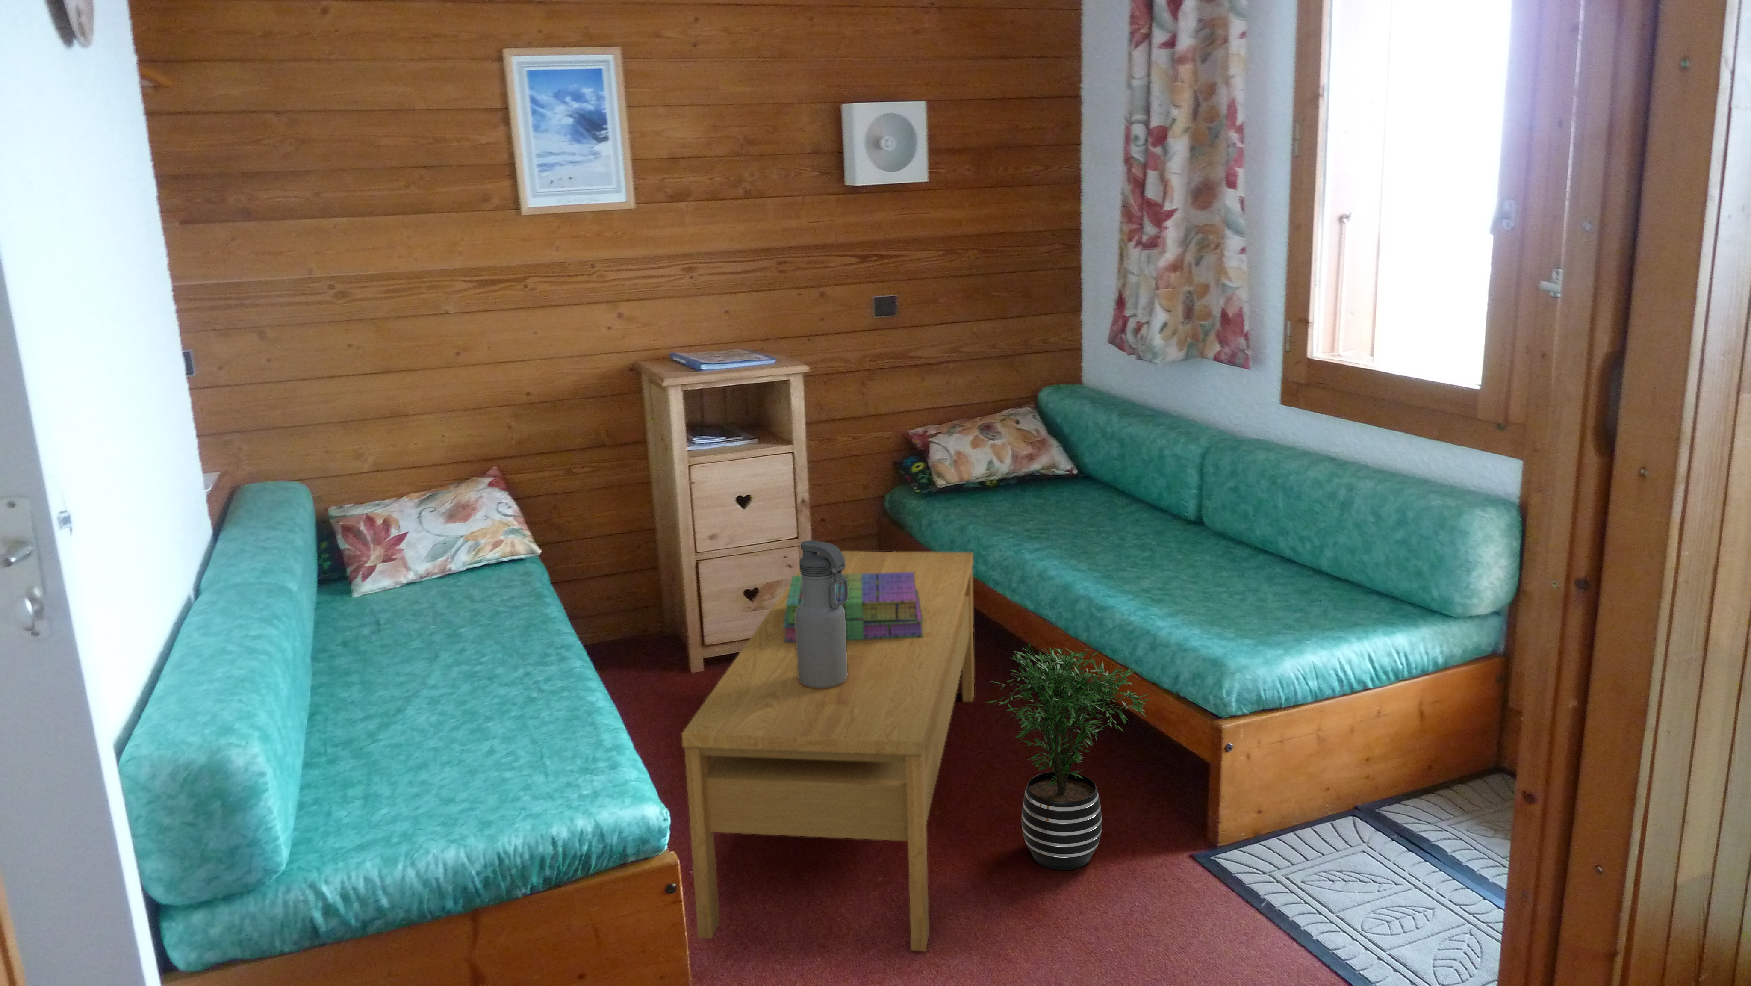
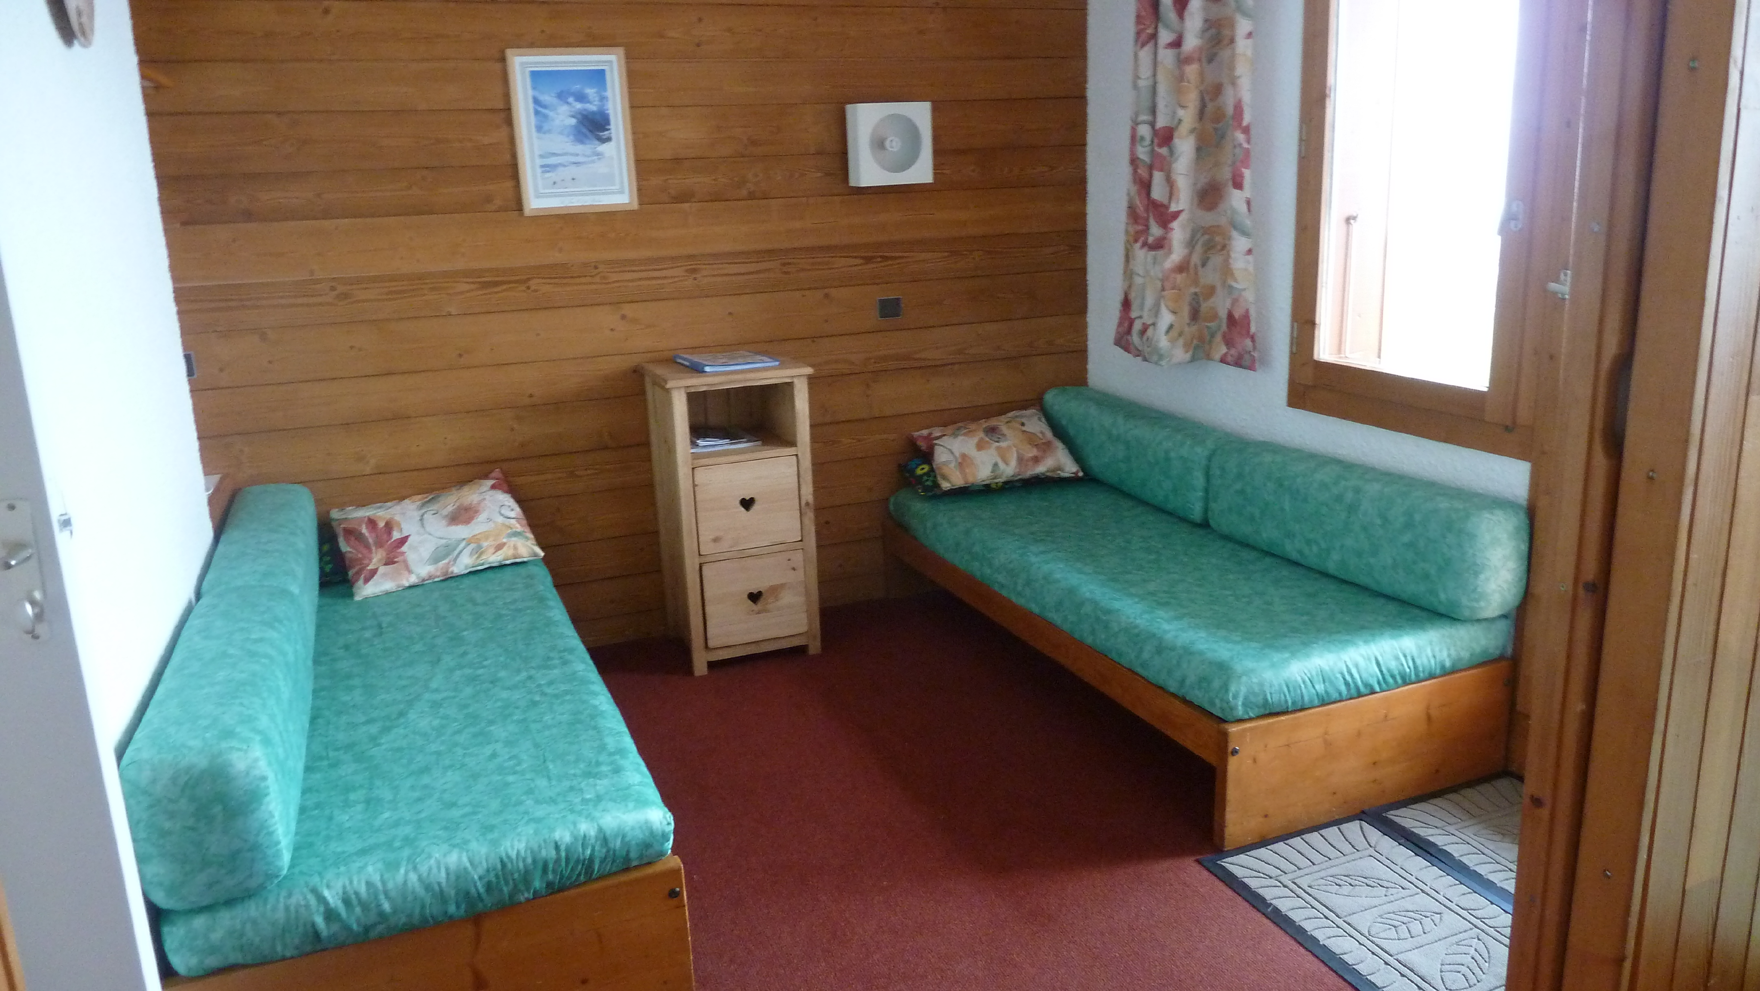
- water bottle (820, 612)
- coffee table (859, 712)
- potted plant (1068, 753)
- books (853, 604)
